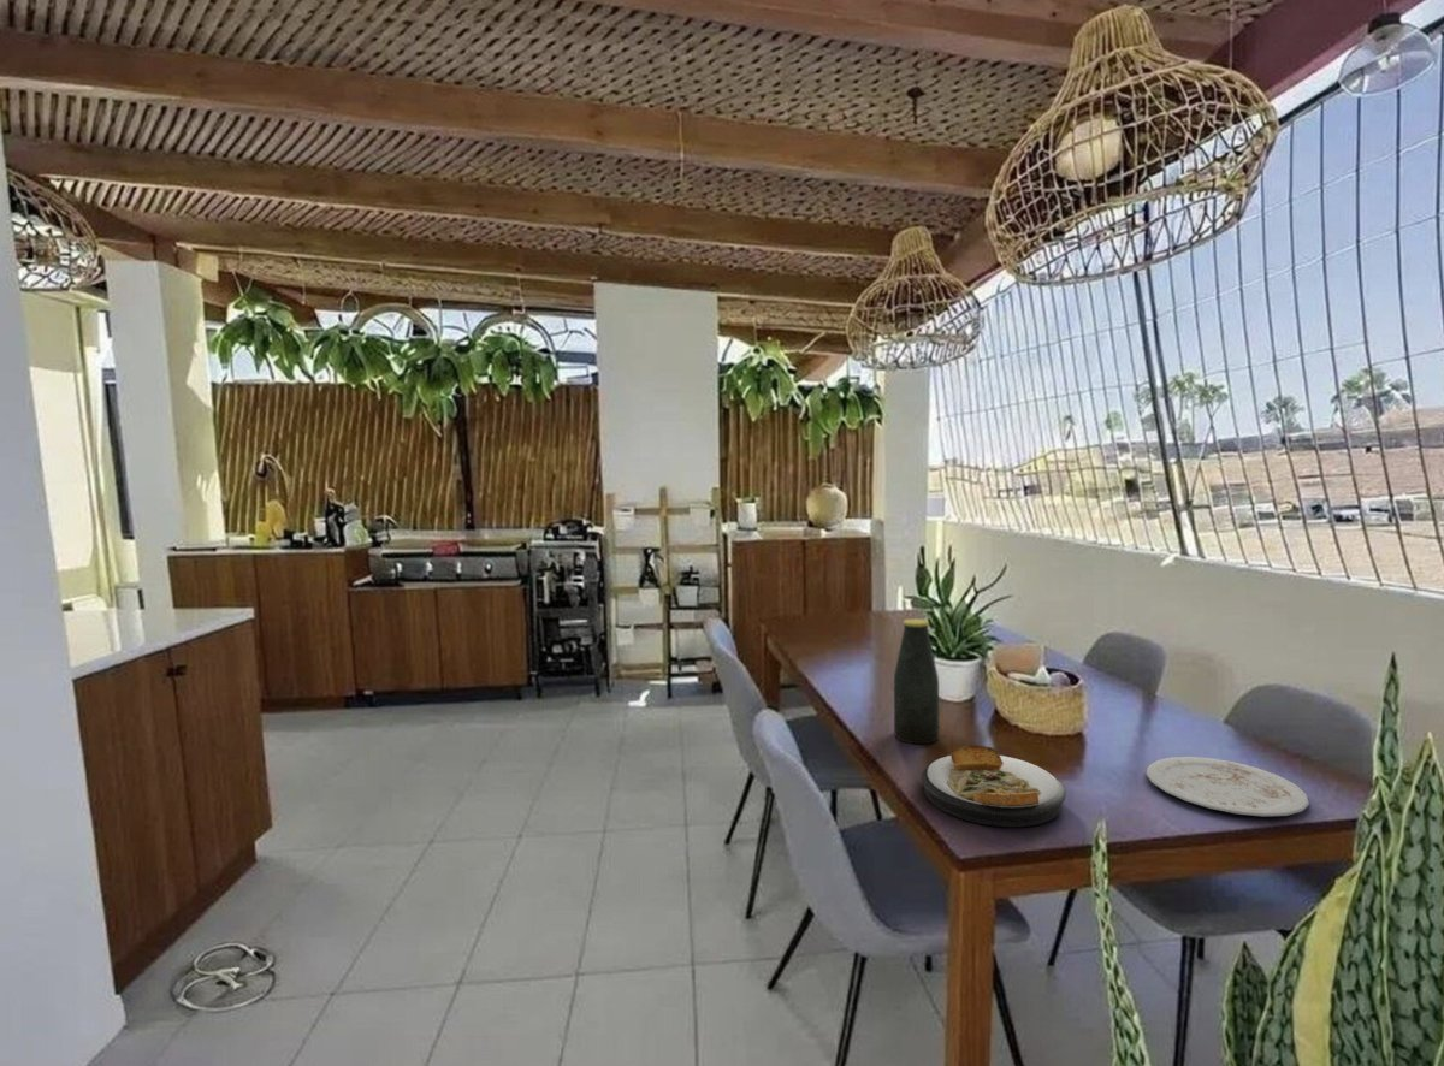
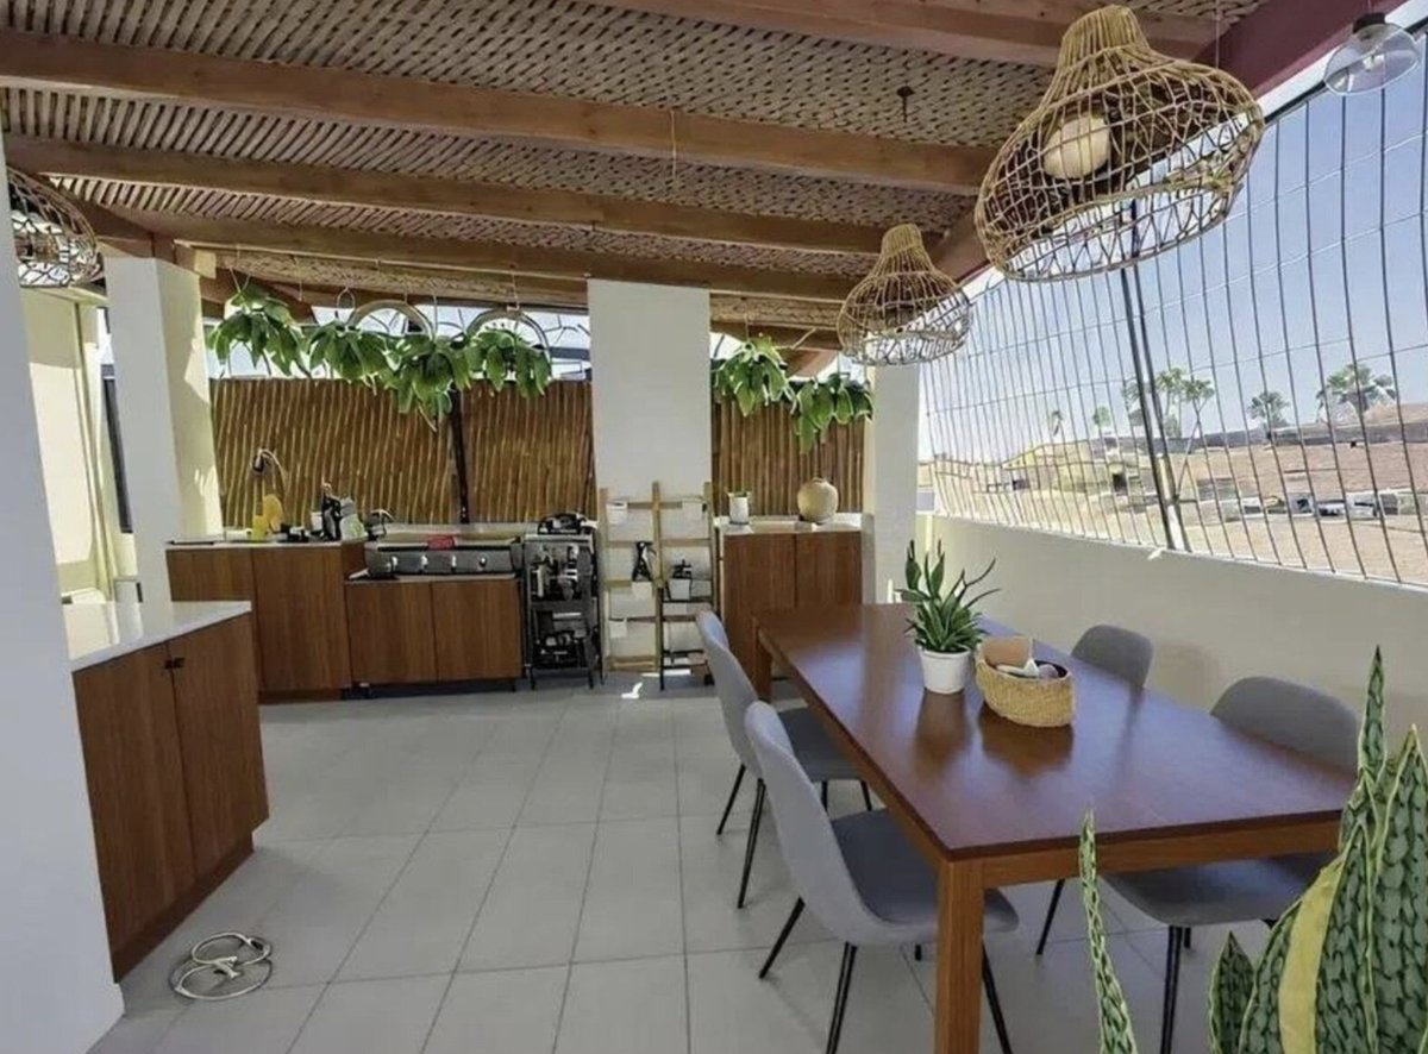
- plate (990, 781)
- bottle (916, 679)
- plate (1223, 786)
